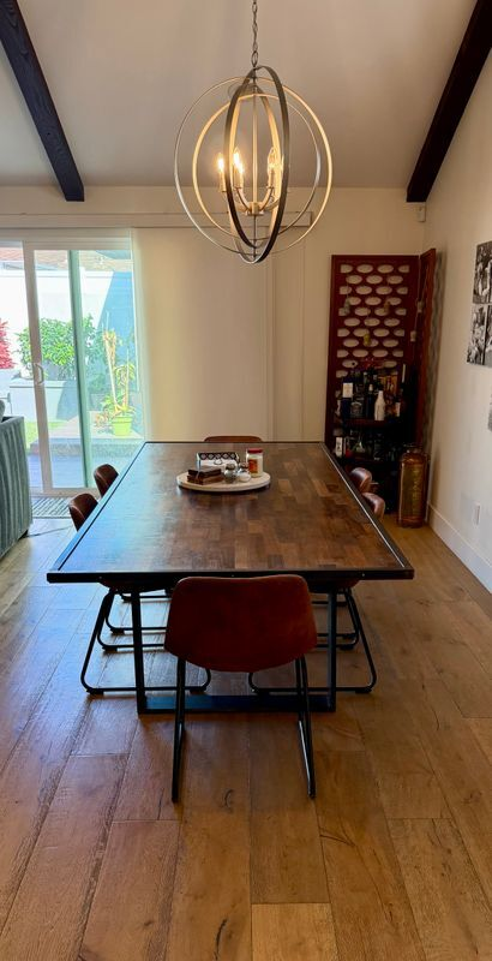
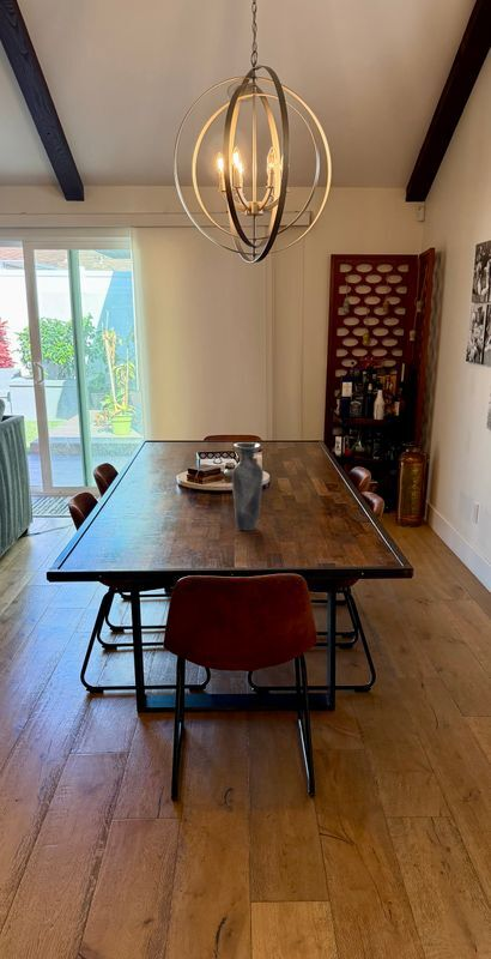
+ vase (247, 487)
